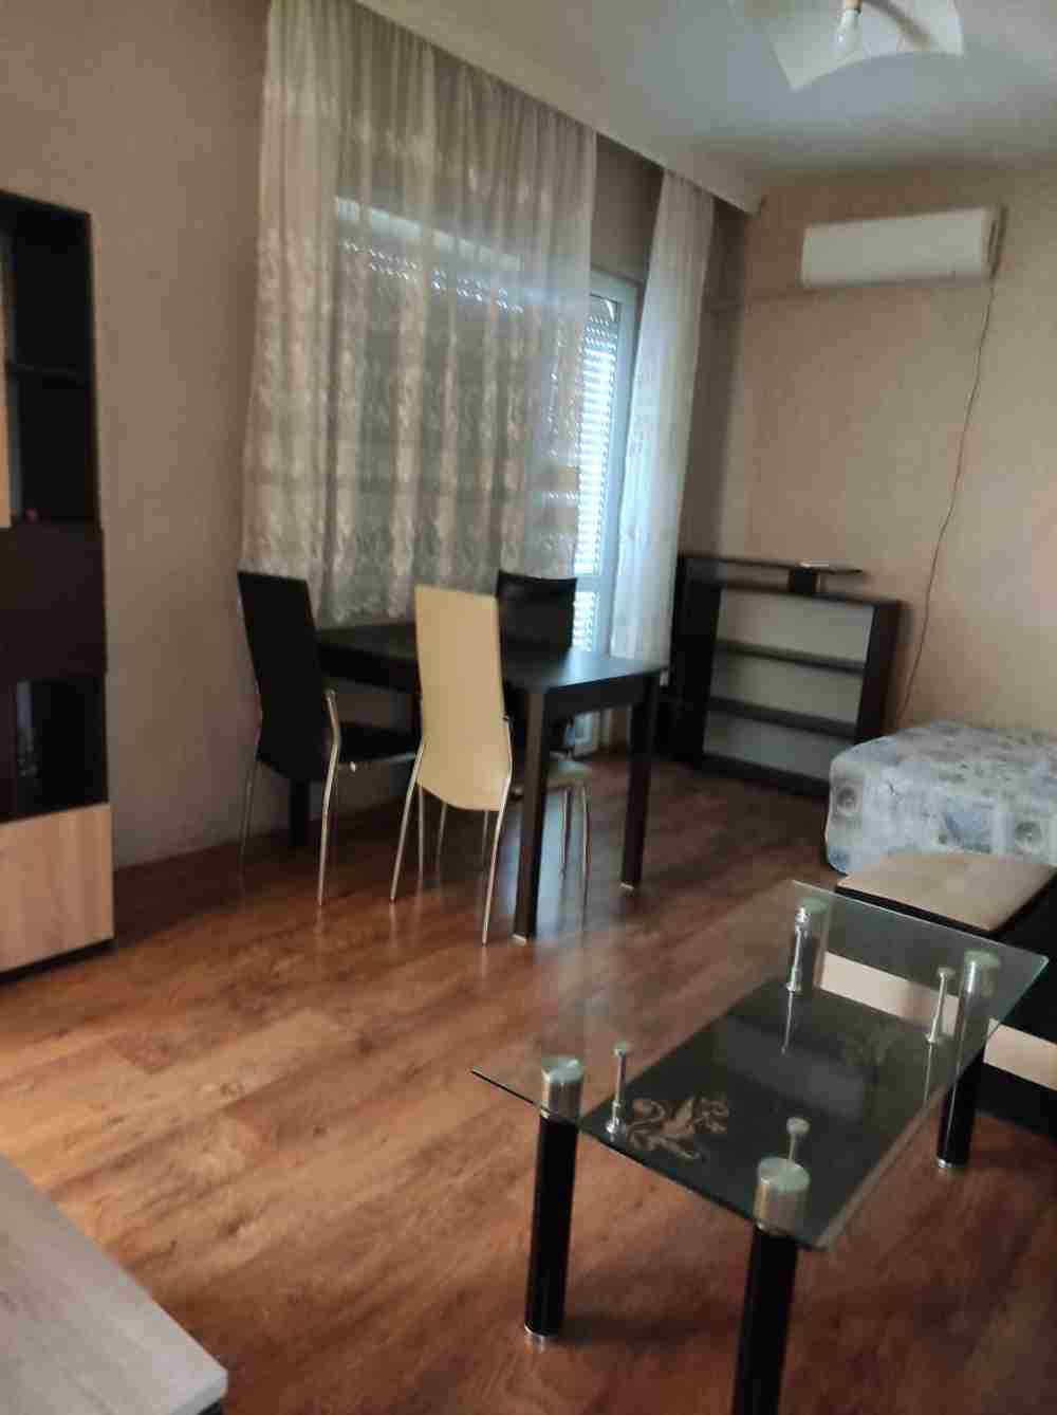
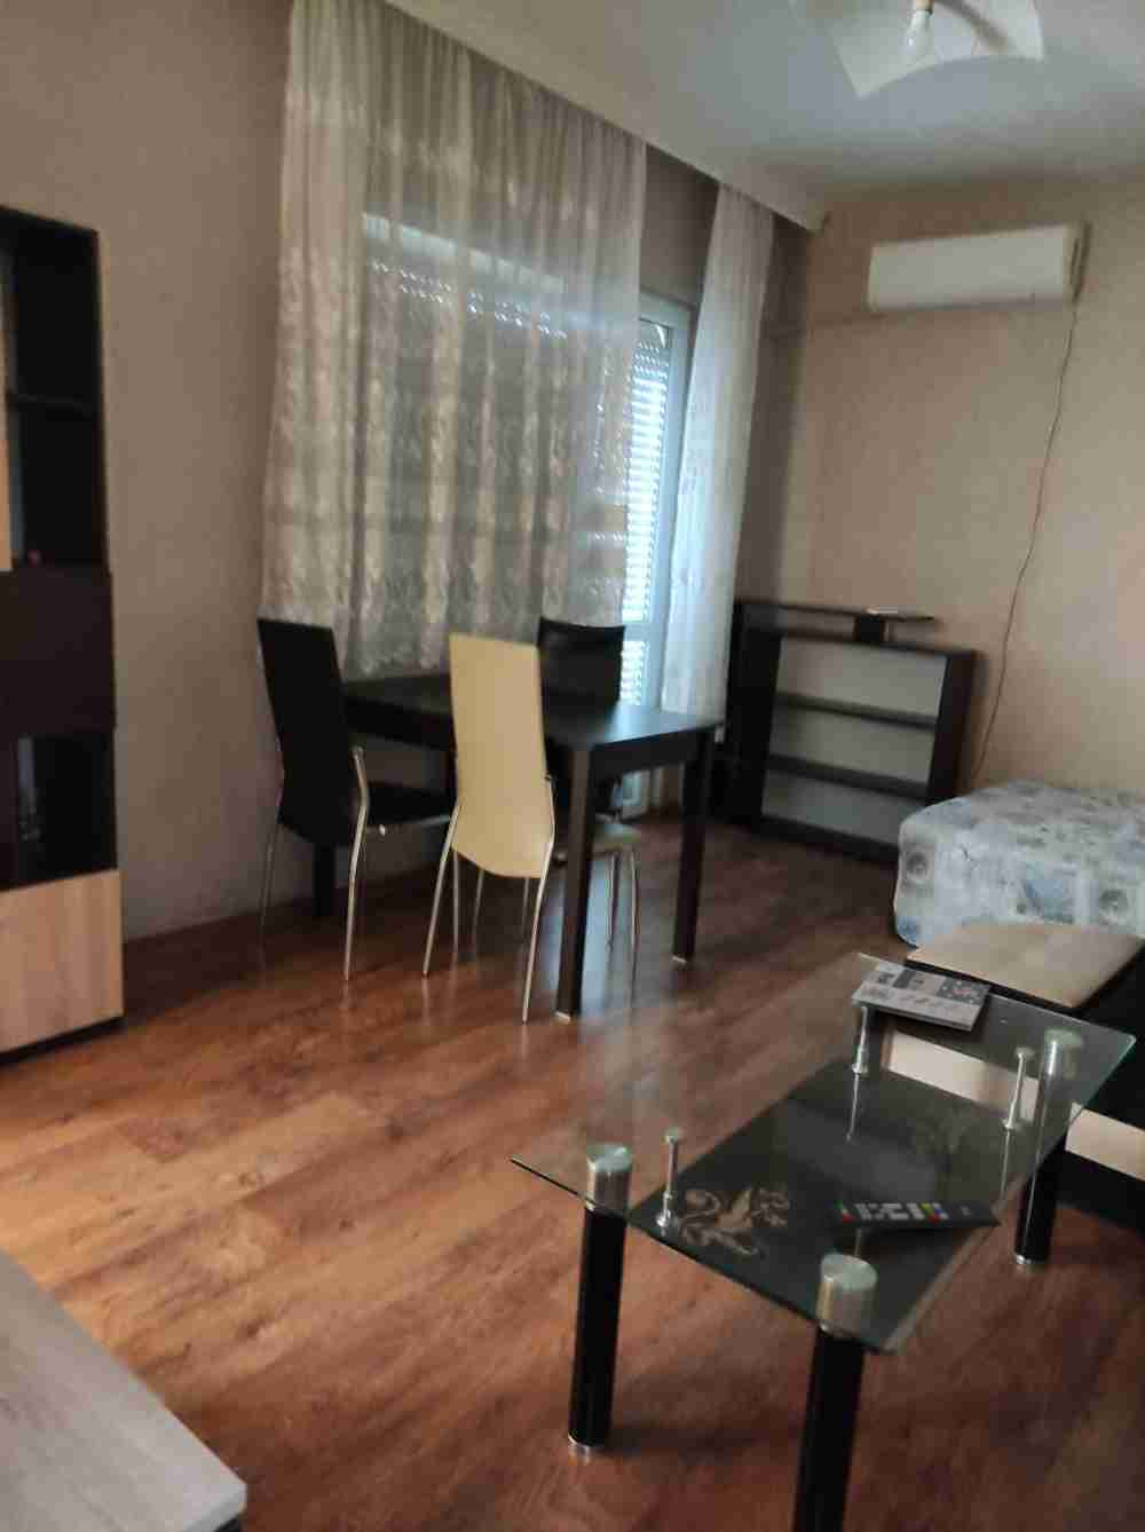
+ magazine (941, 999)
+ remote control (914, 1216)
